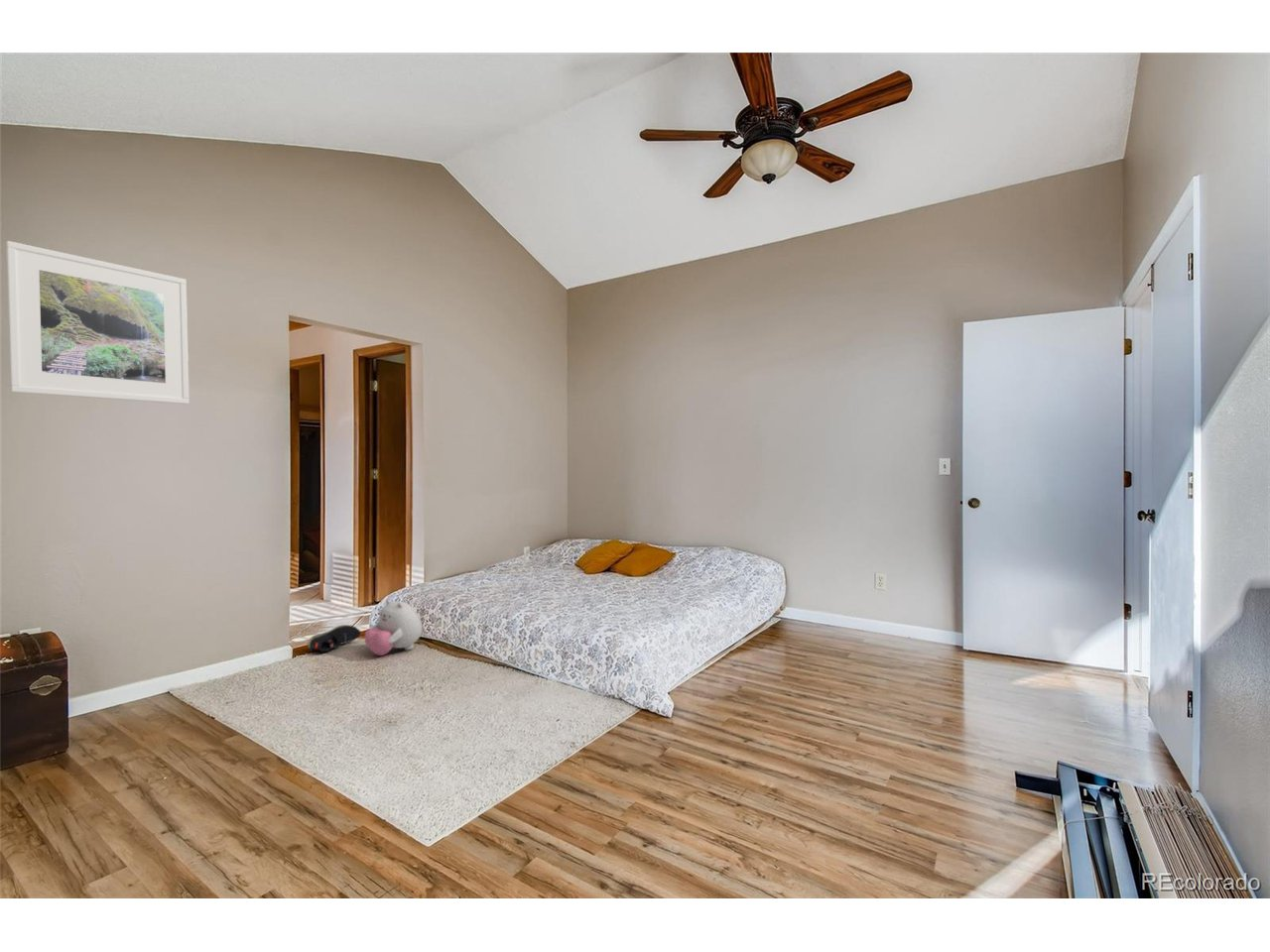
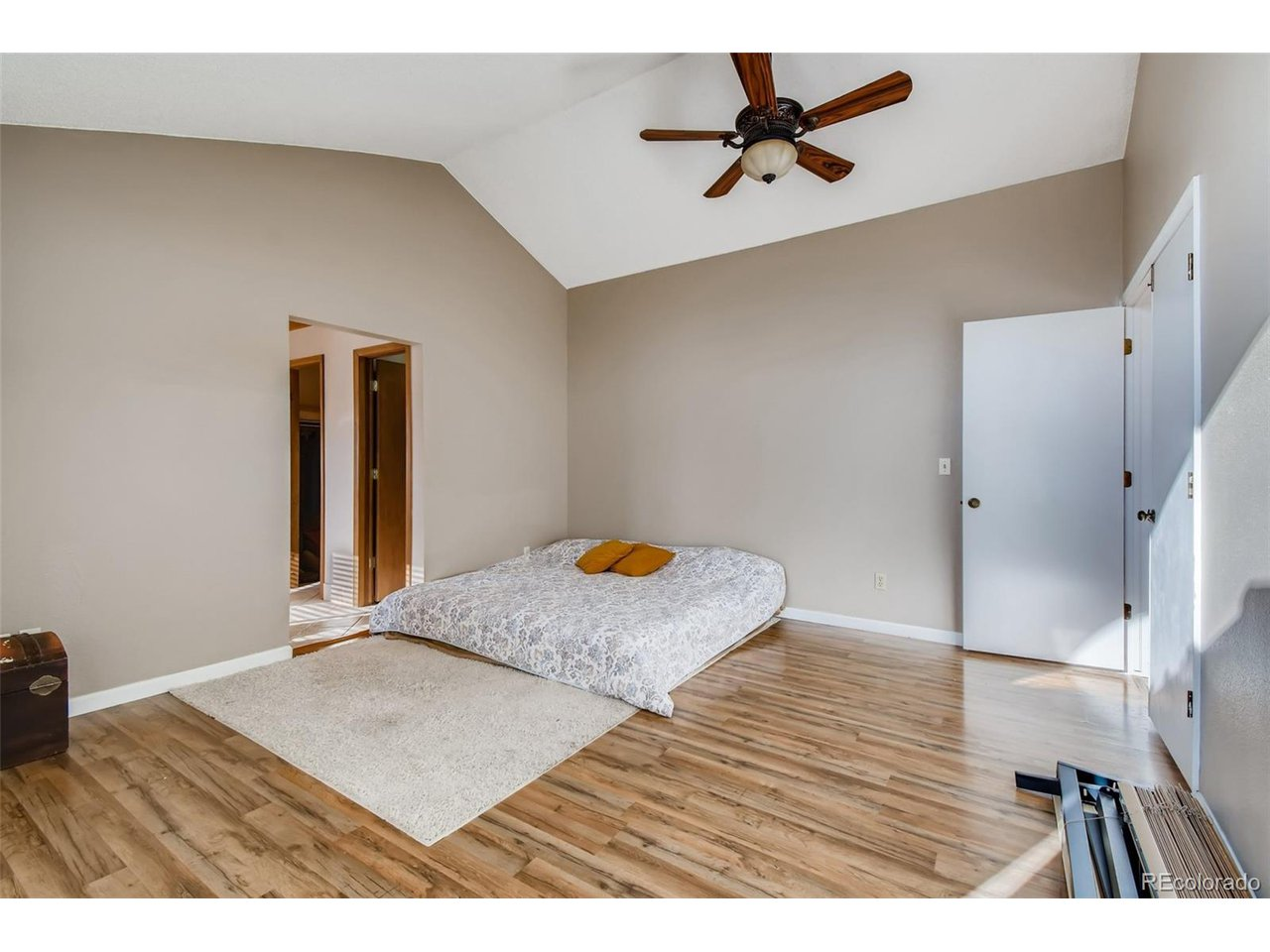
- shoe (337, 638)
- plush toy (394, 626)
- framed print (106, 330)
